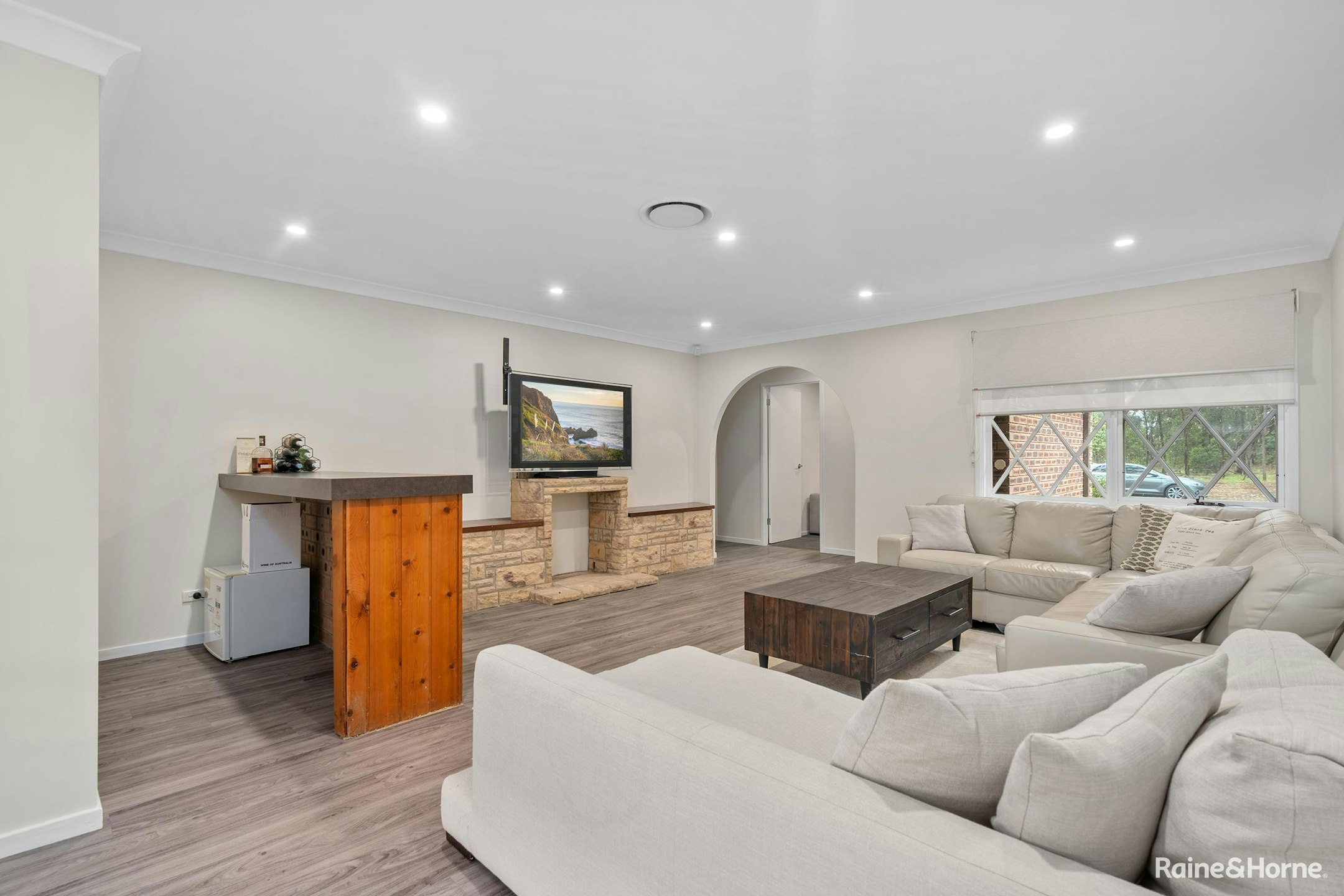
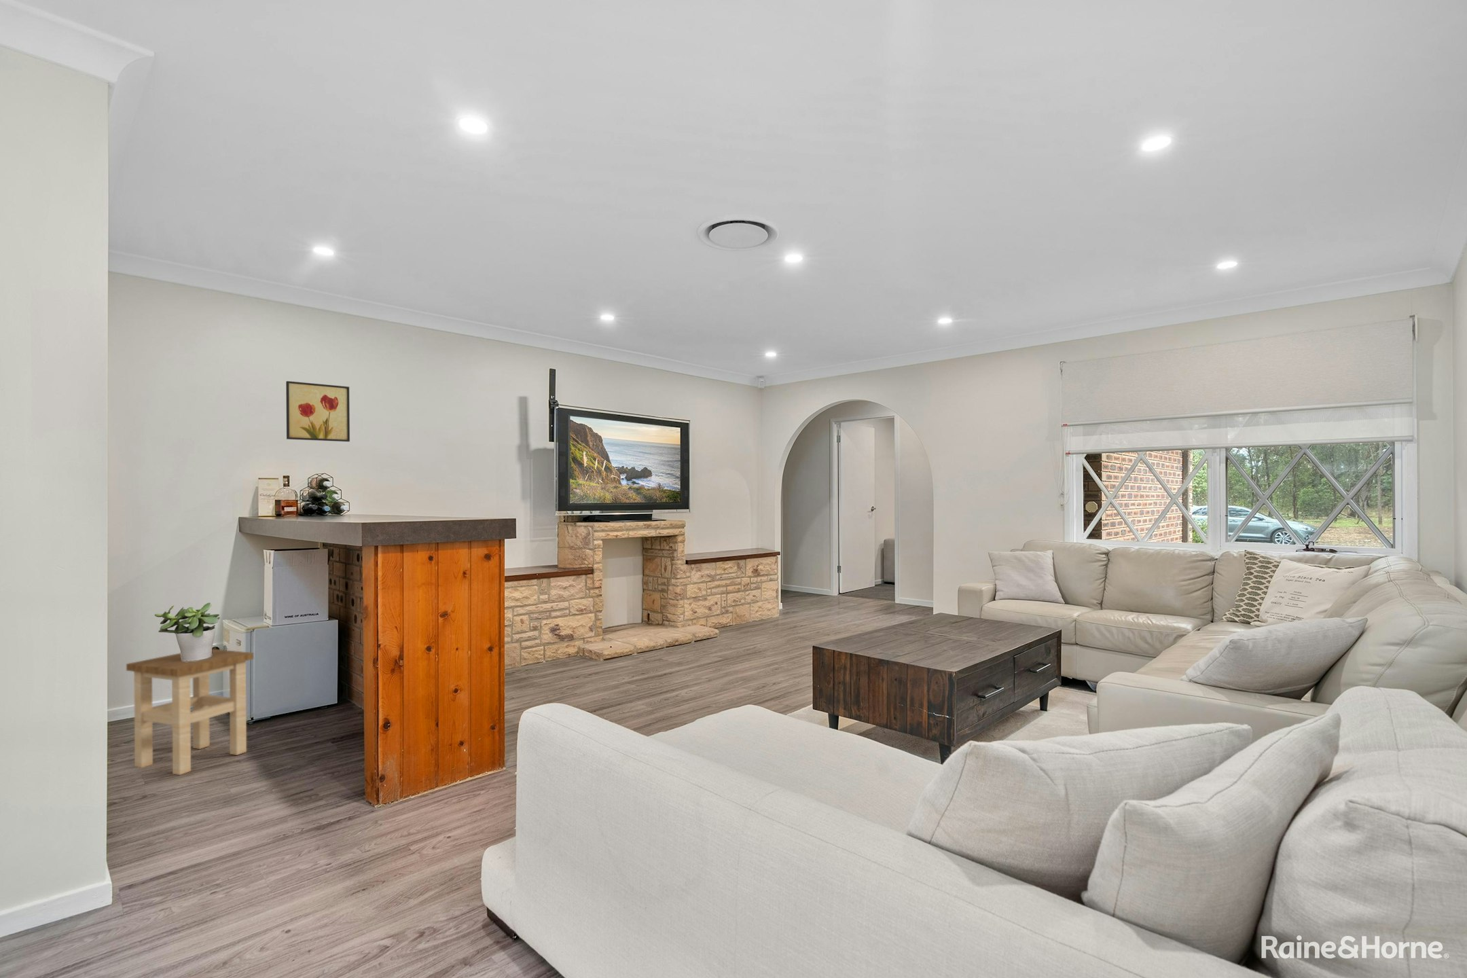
+ wall art (318, 413)
+ potted plant (188, 631)
+ stool (193, 708)
